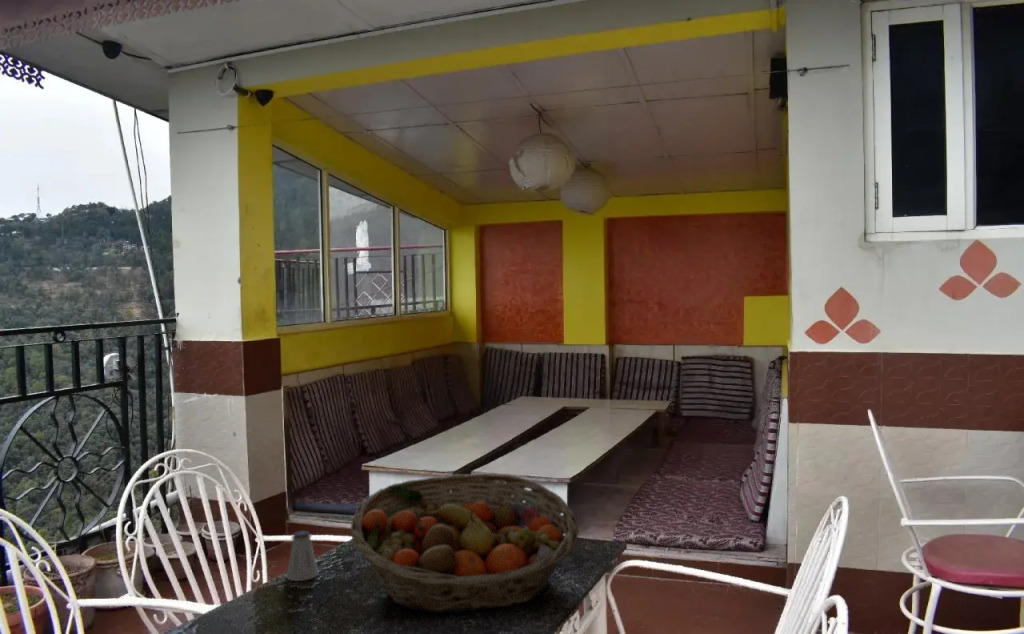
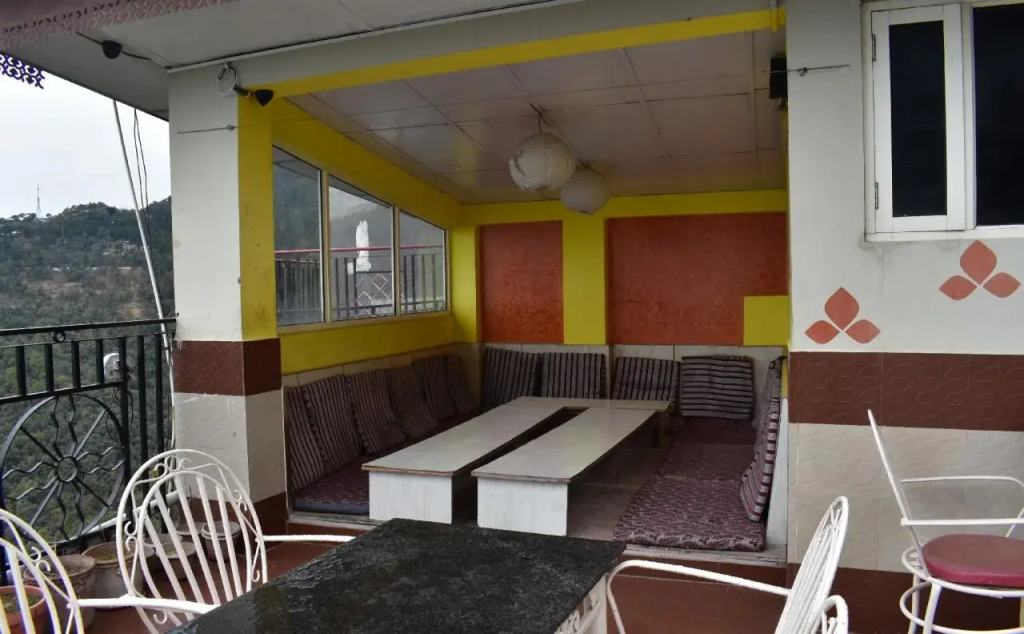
- saltshaker (301, 554)
- fruit basket (465, 538)
